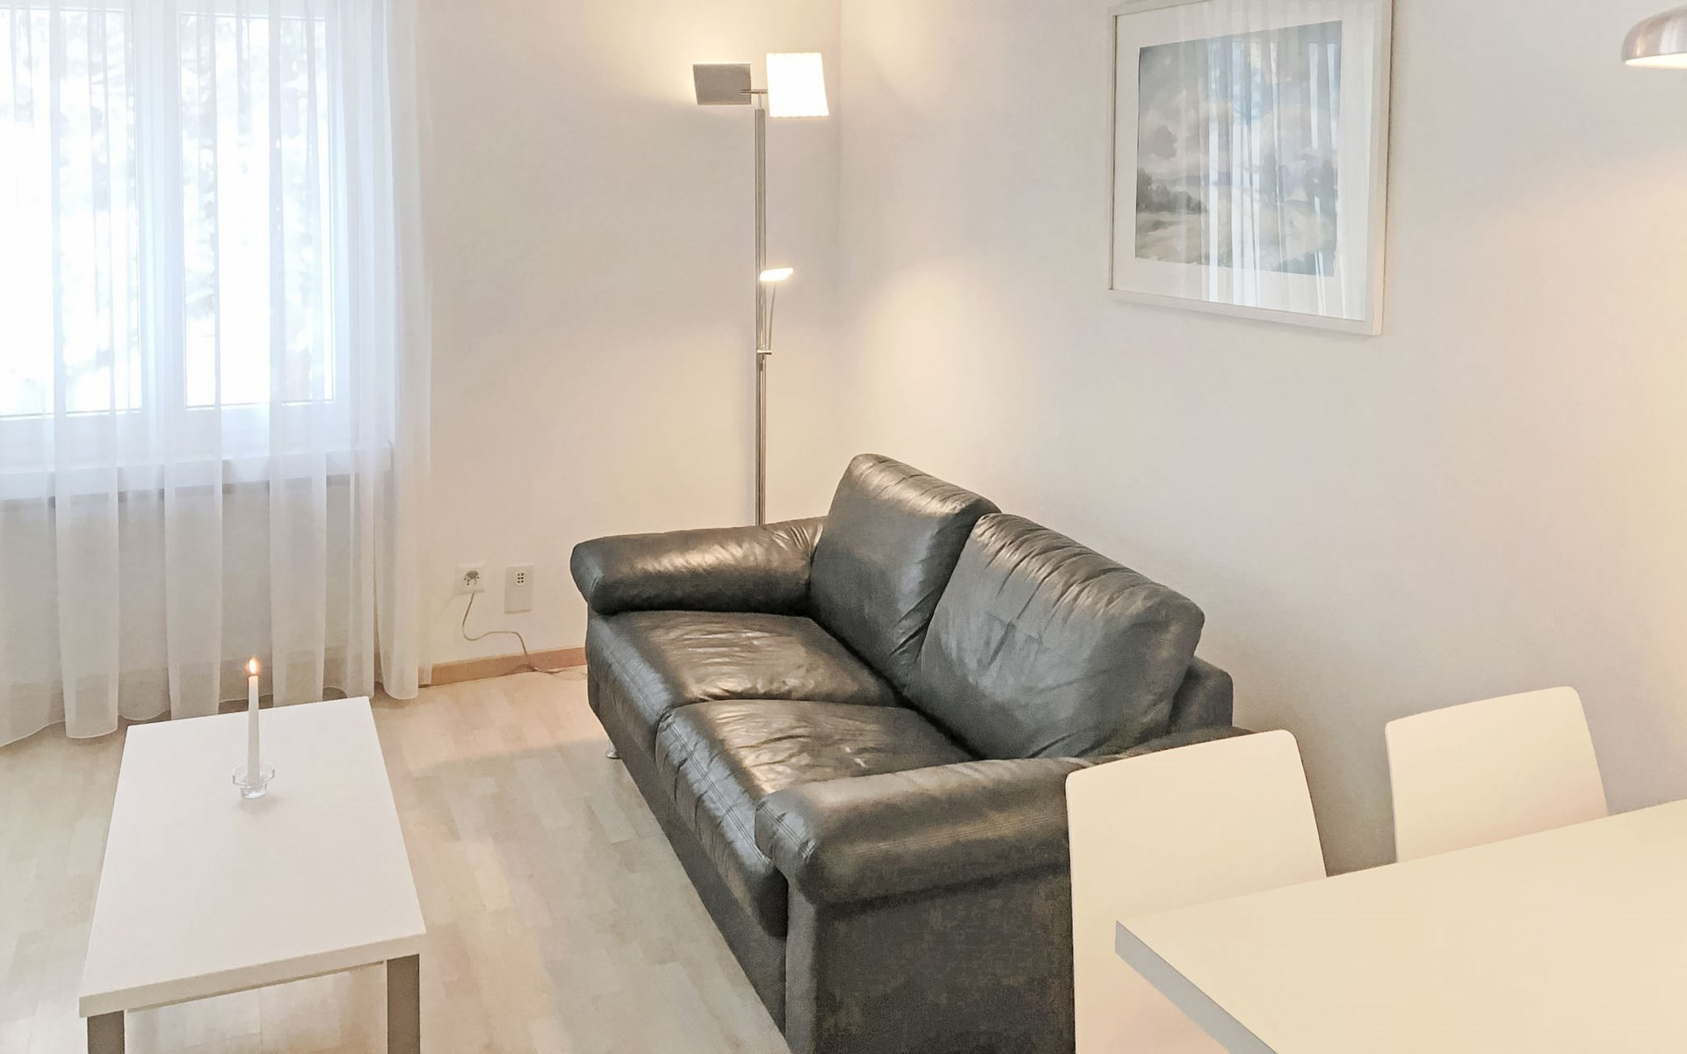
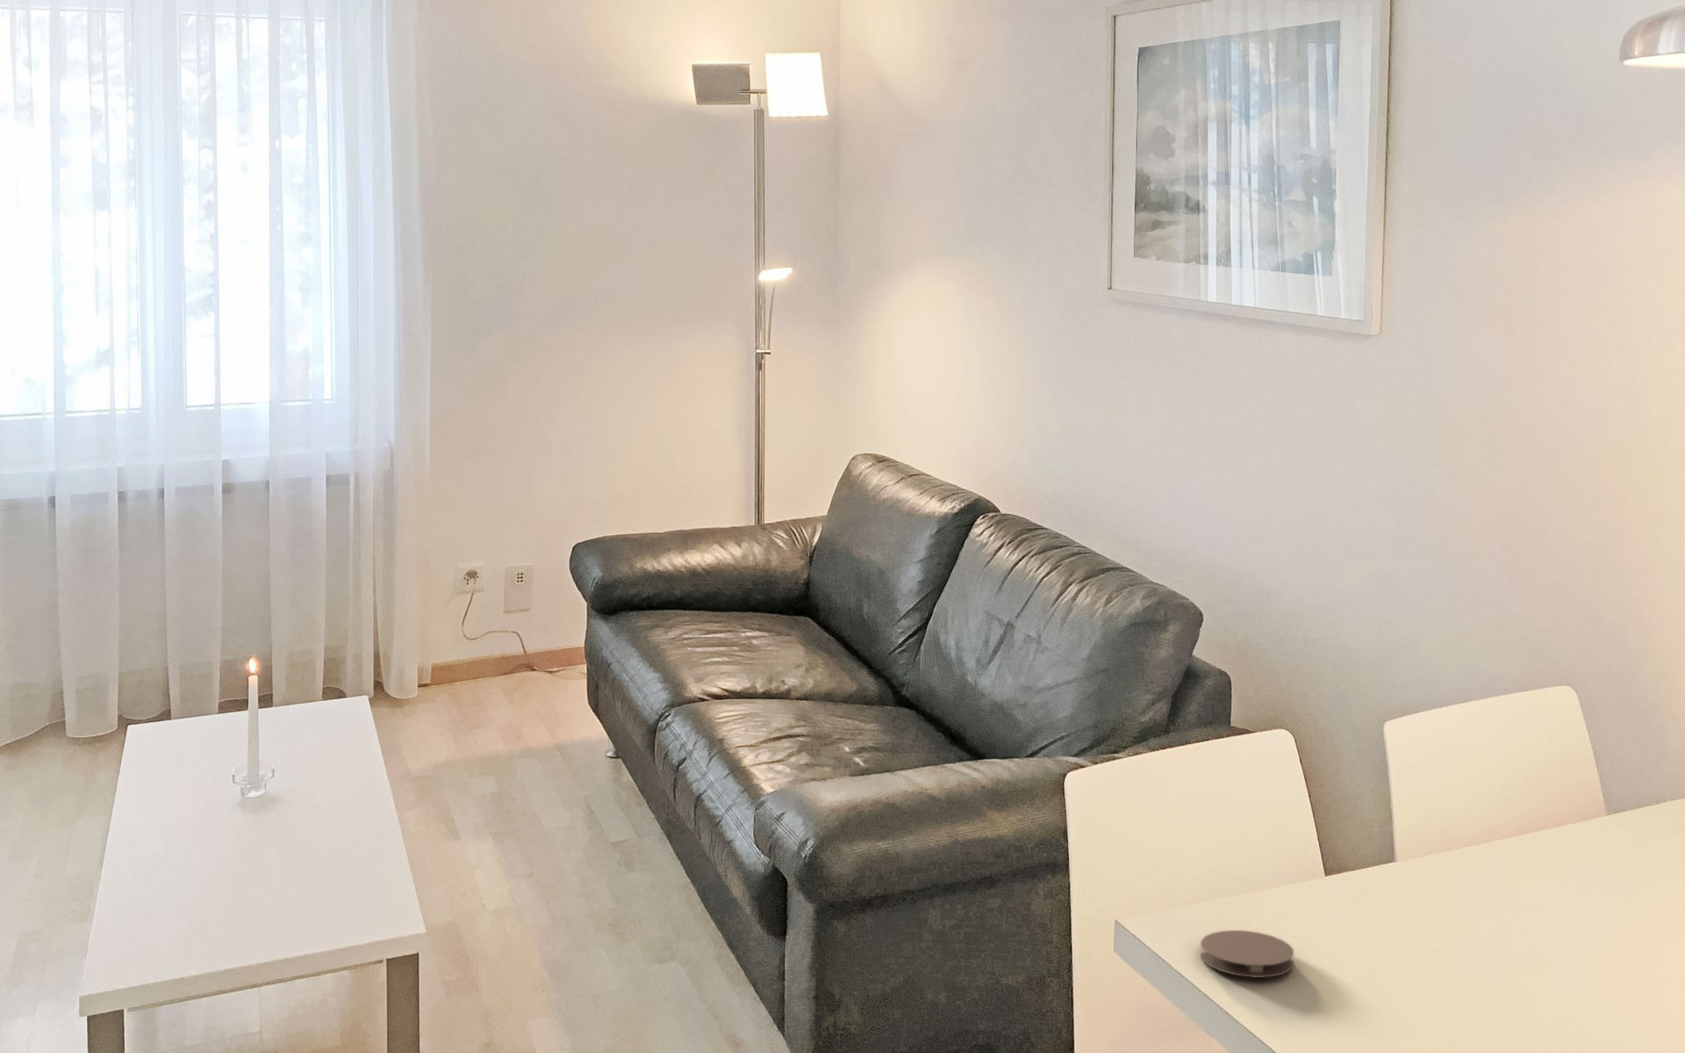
+ coaster (1246, 954)
